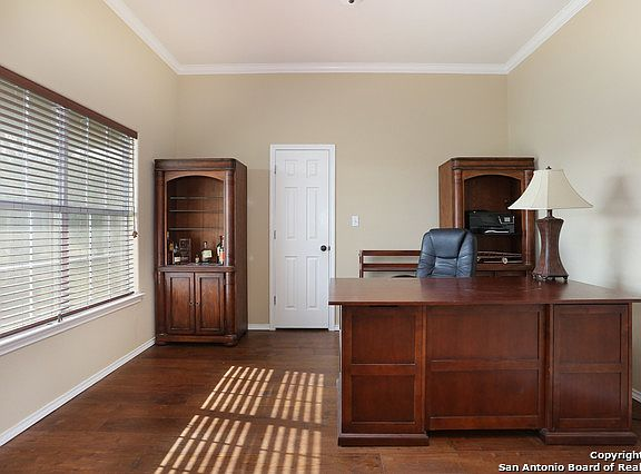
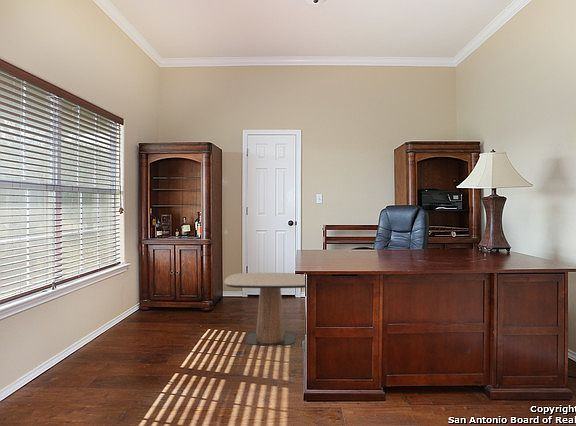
+ side table (270, 308)
